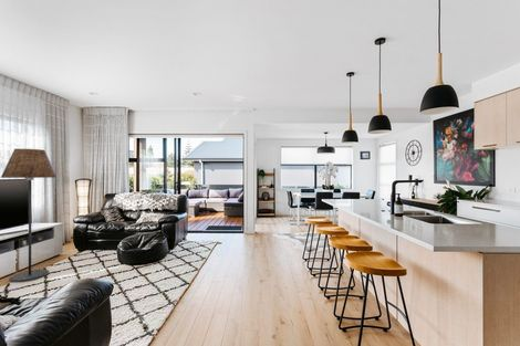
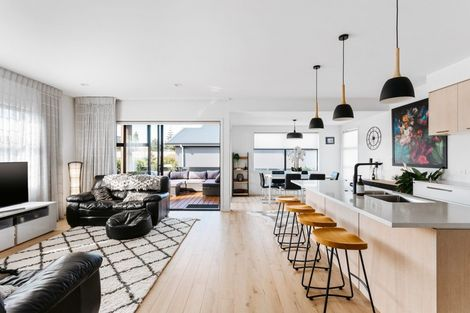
- floor lamp (30, 212)
